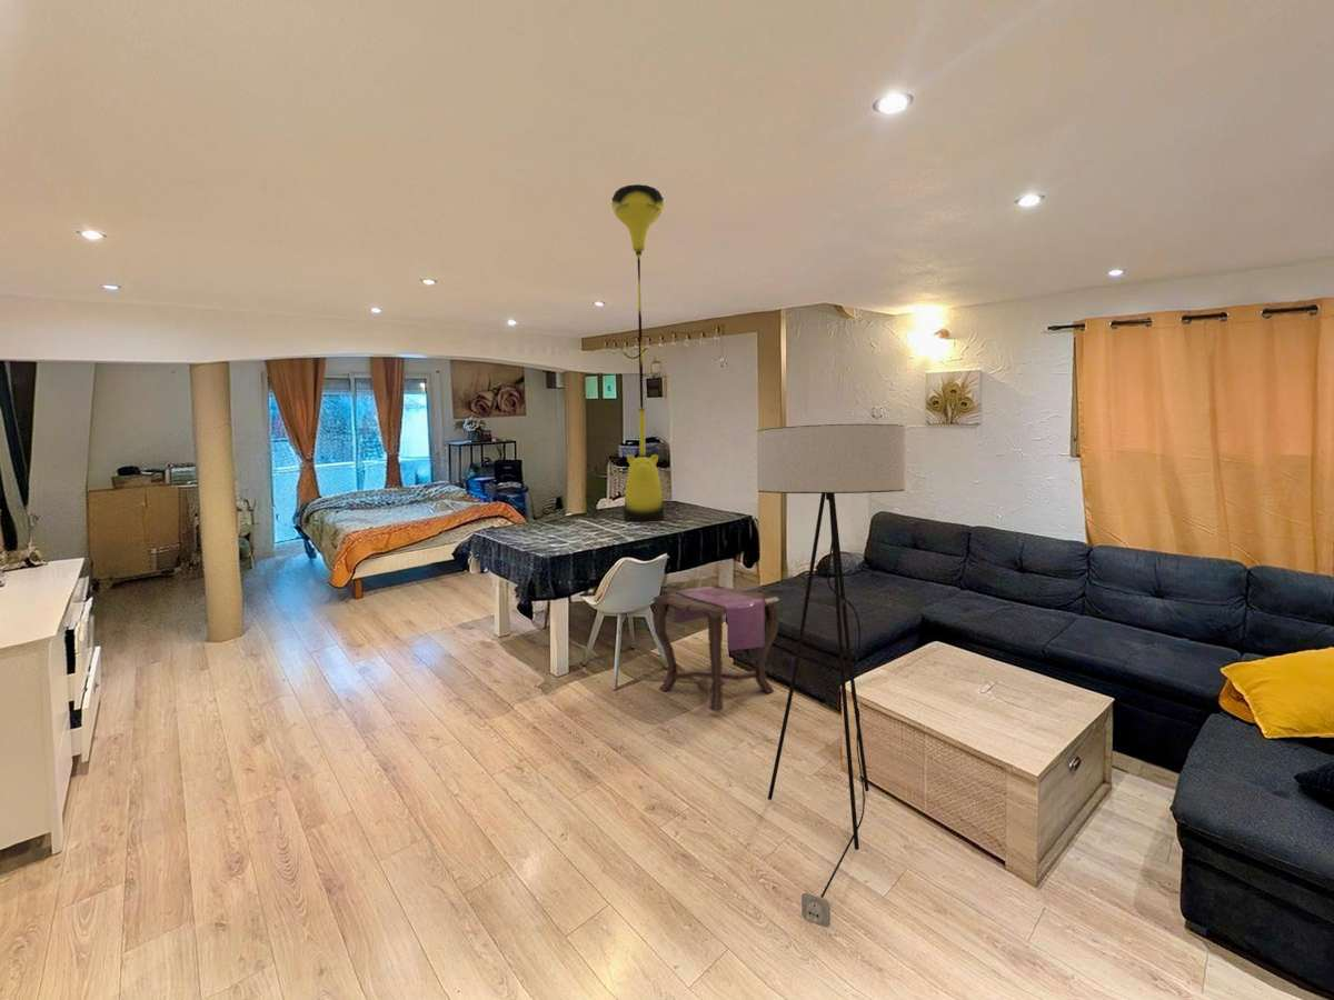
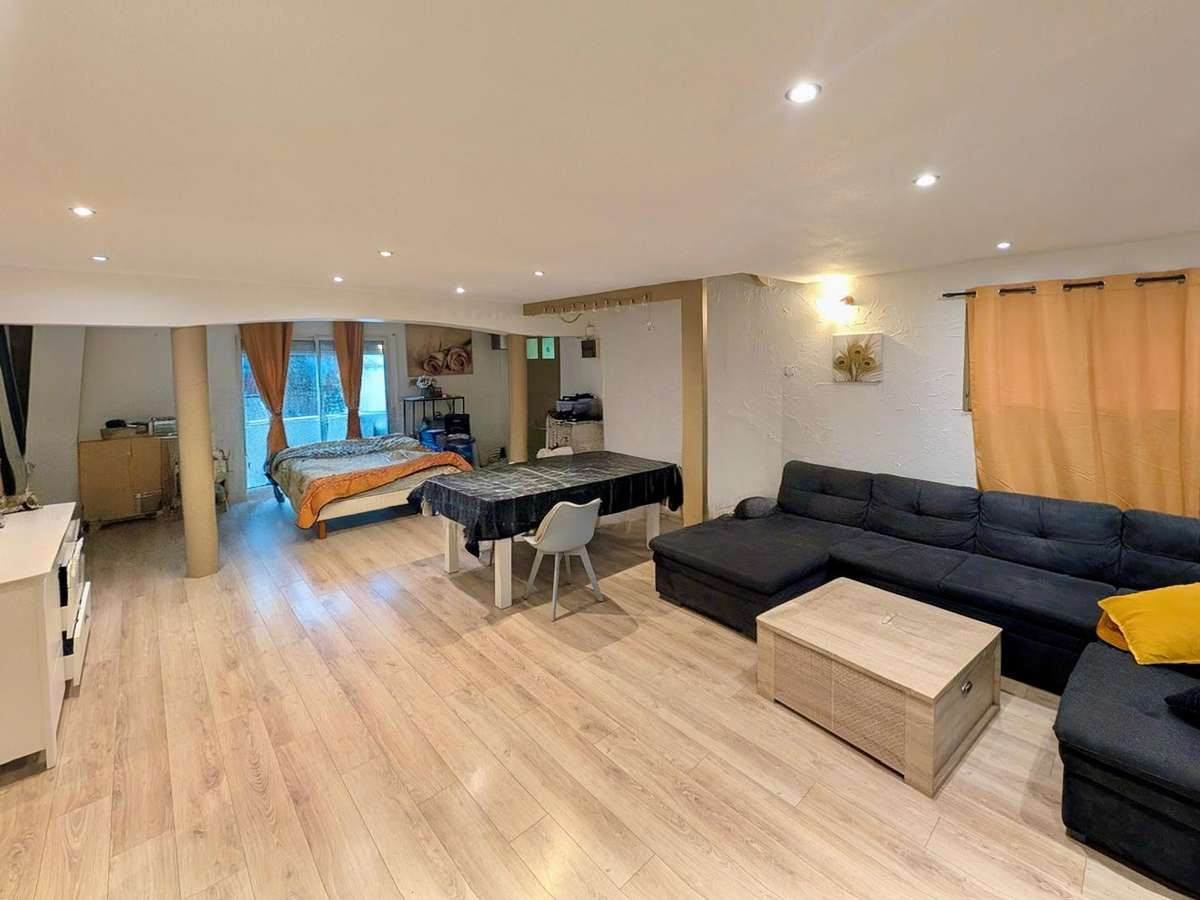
- floor lamp (803, 636)
- side table (716, 642)
- pendant light (640, 360)
